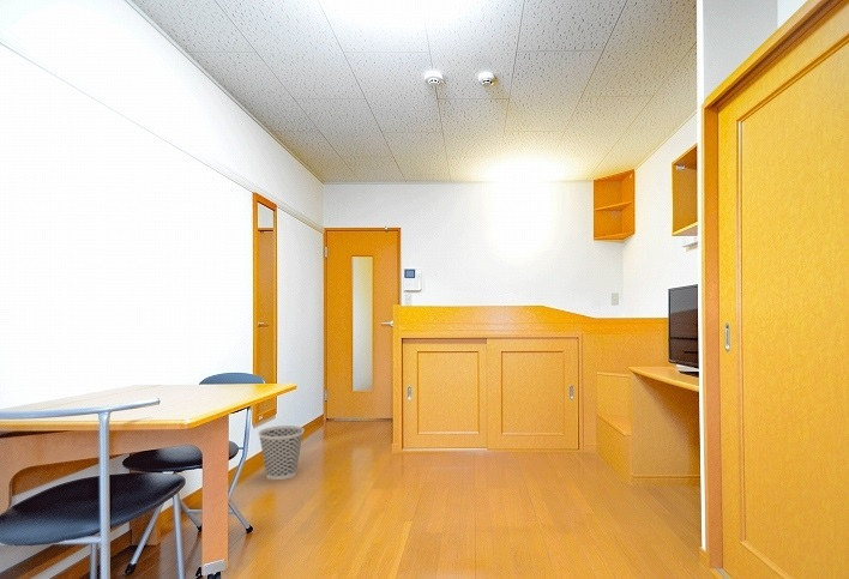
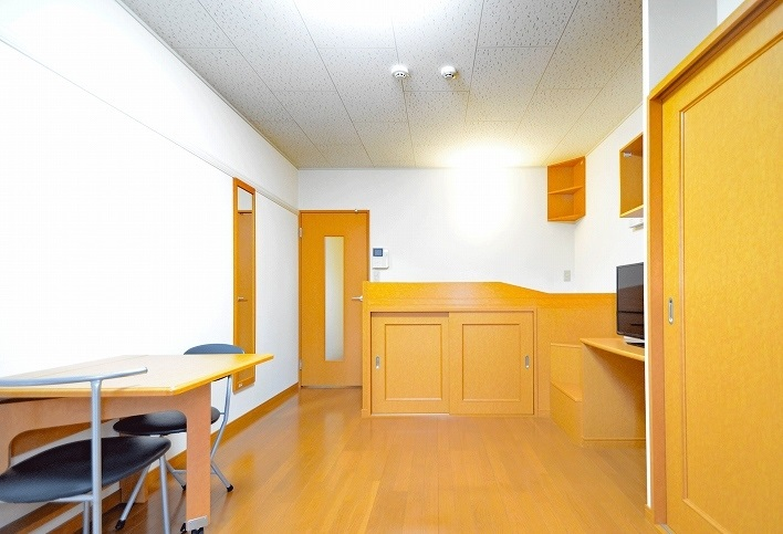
- wastebasket (281, 452)
